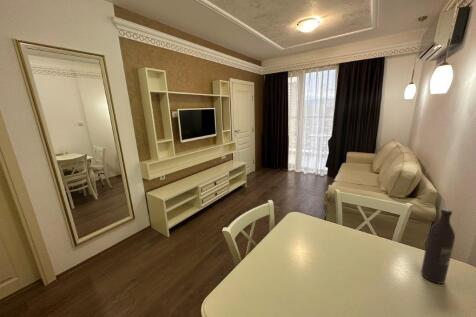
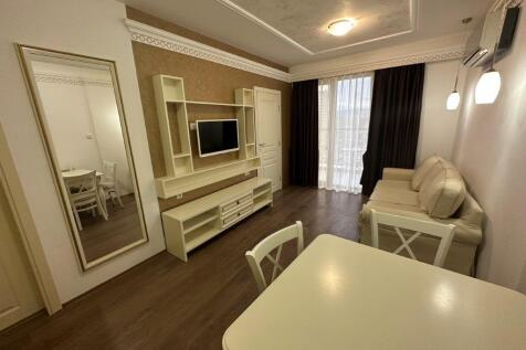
- wine bottle (439, 244)
